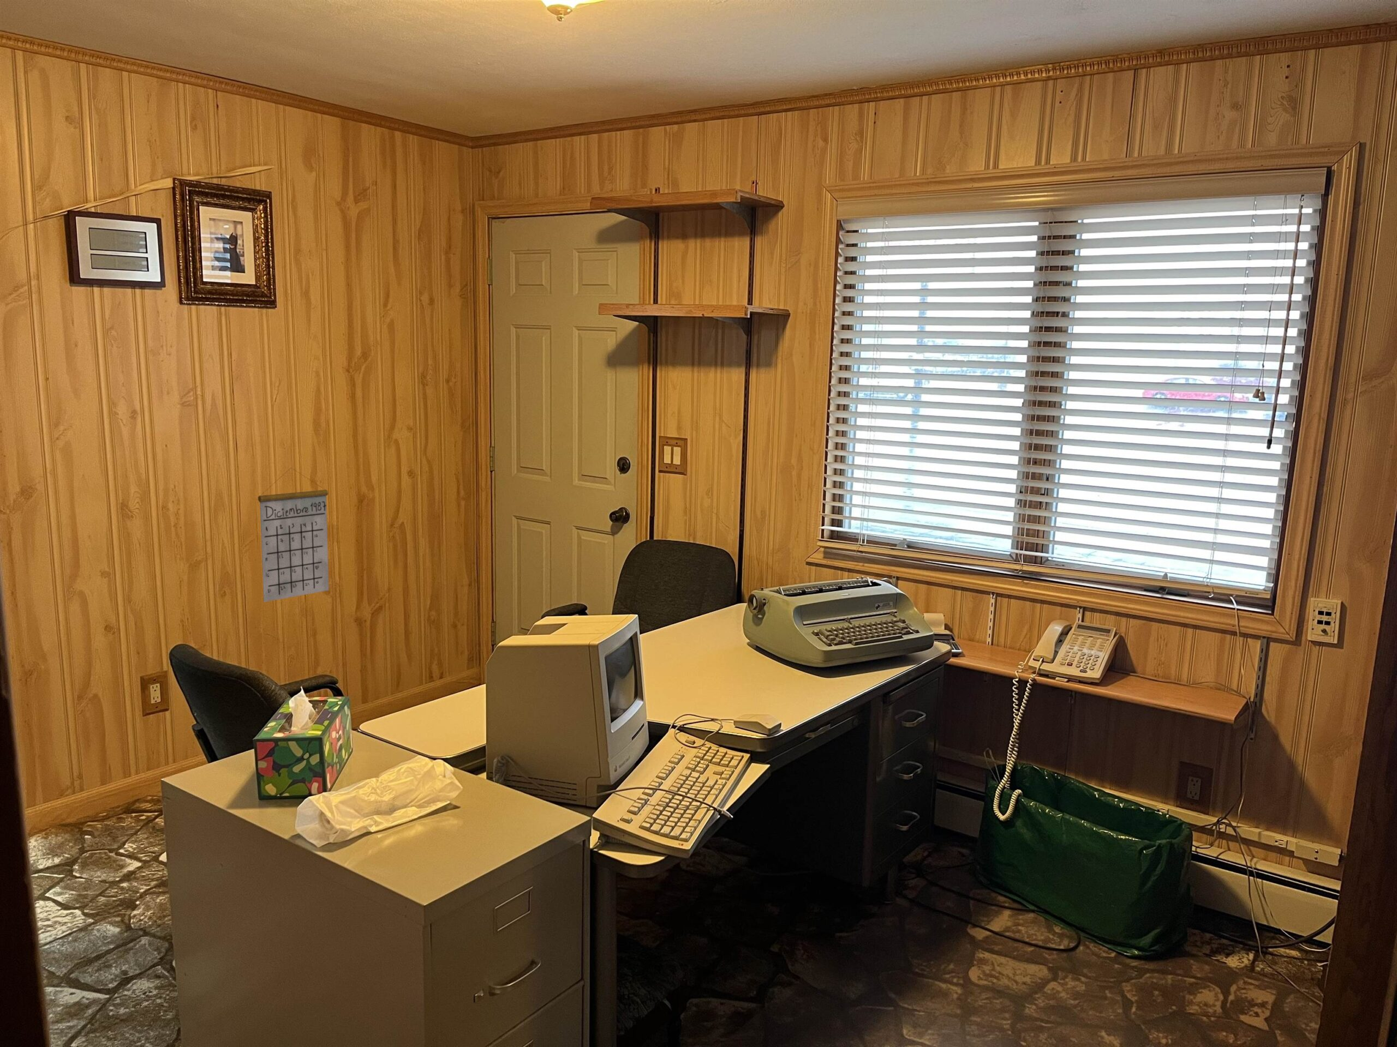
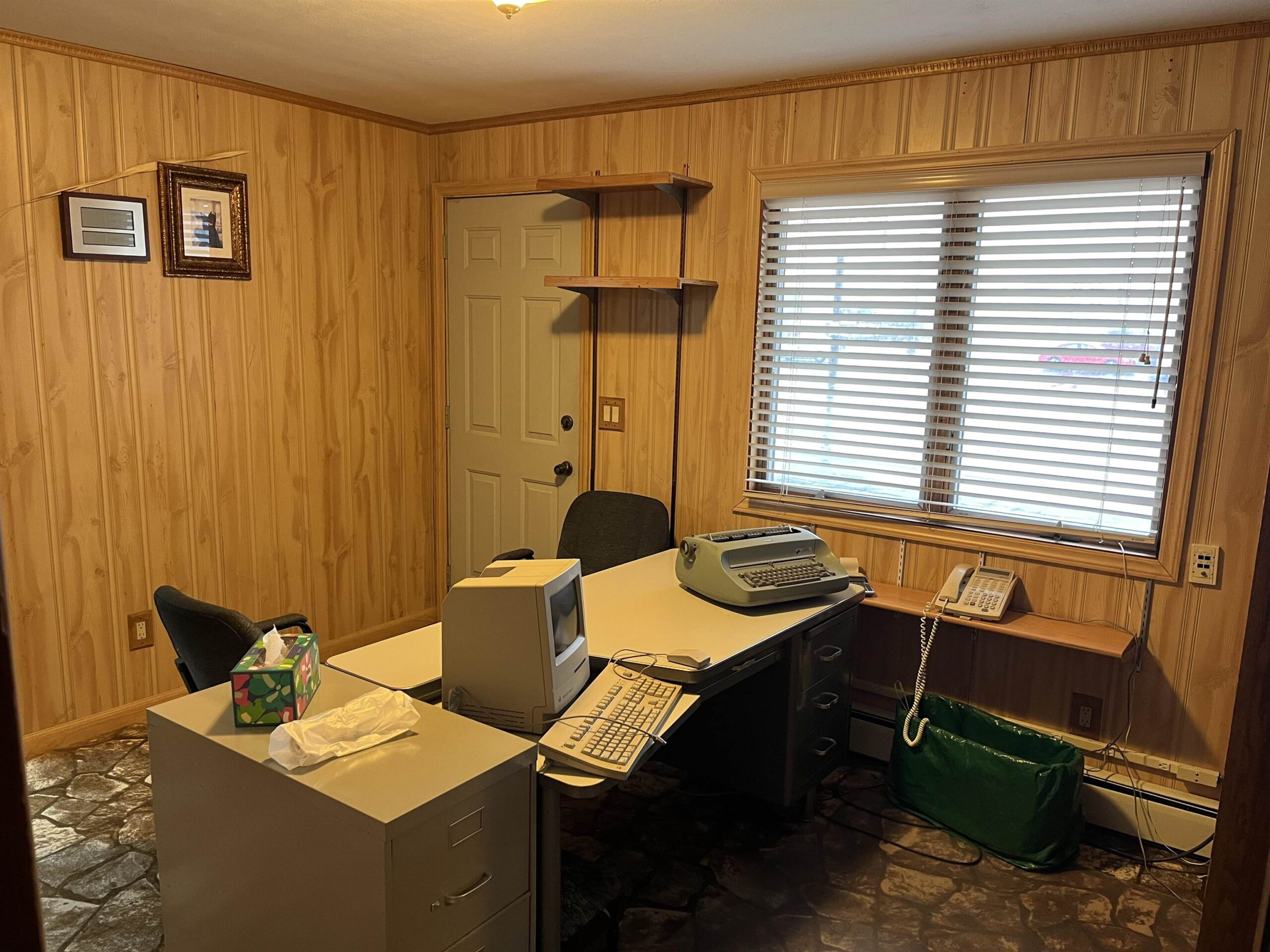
- calendar (295, 532)
